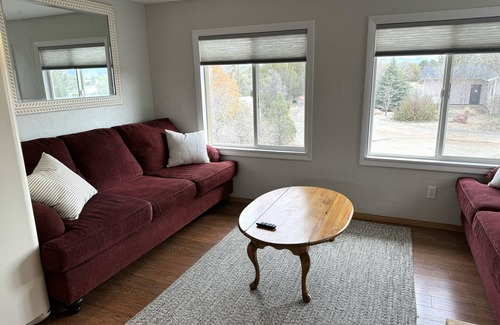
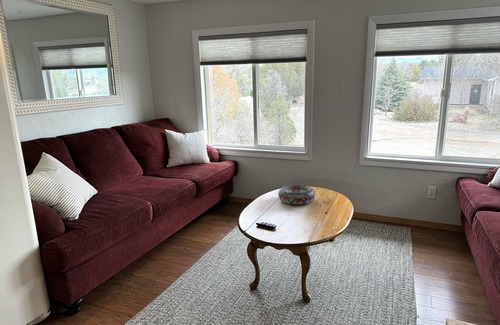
+ decorative bowl (296, 194)
